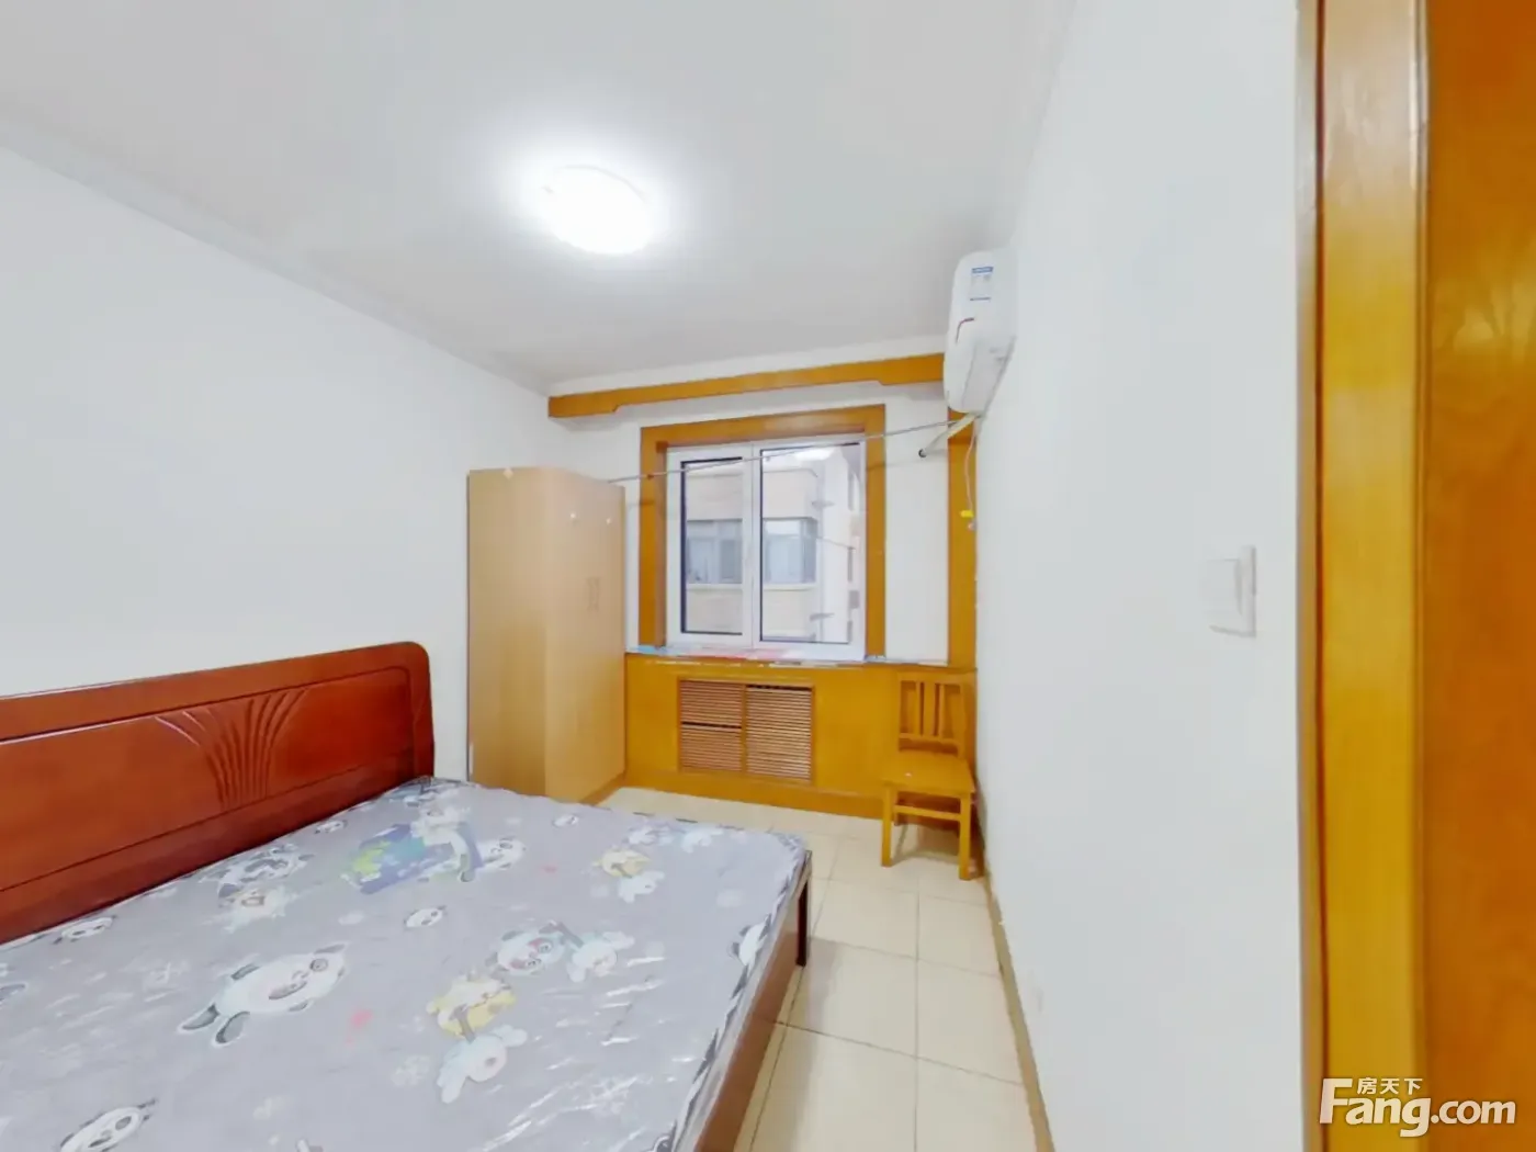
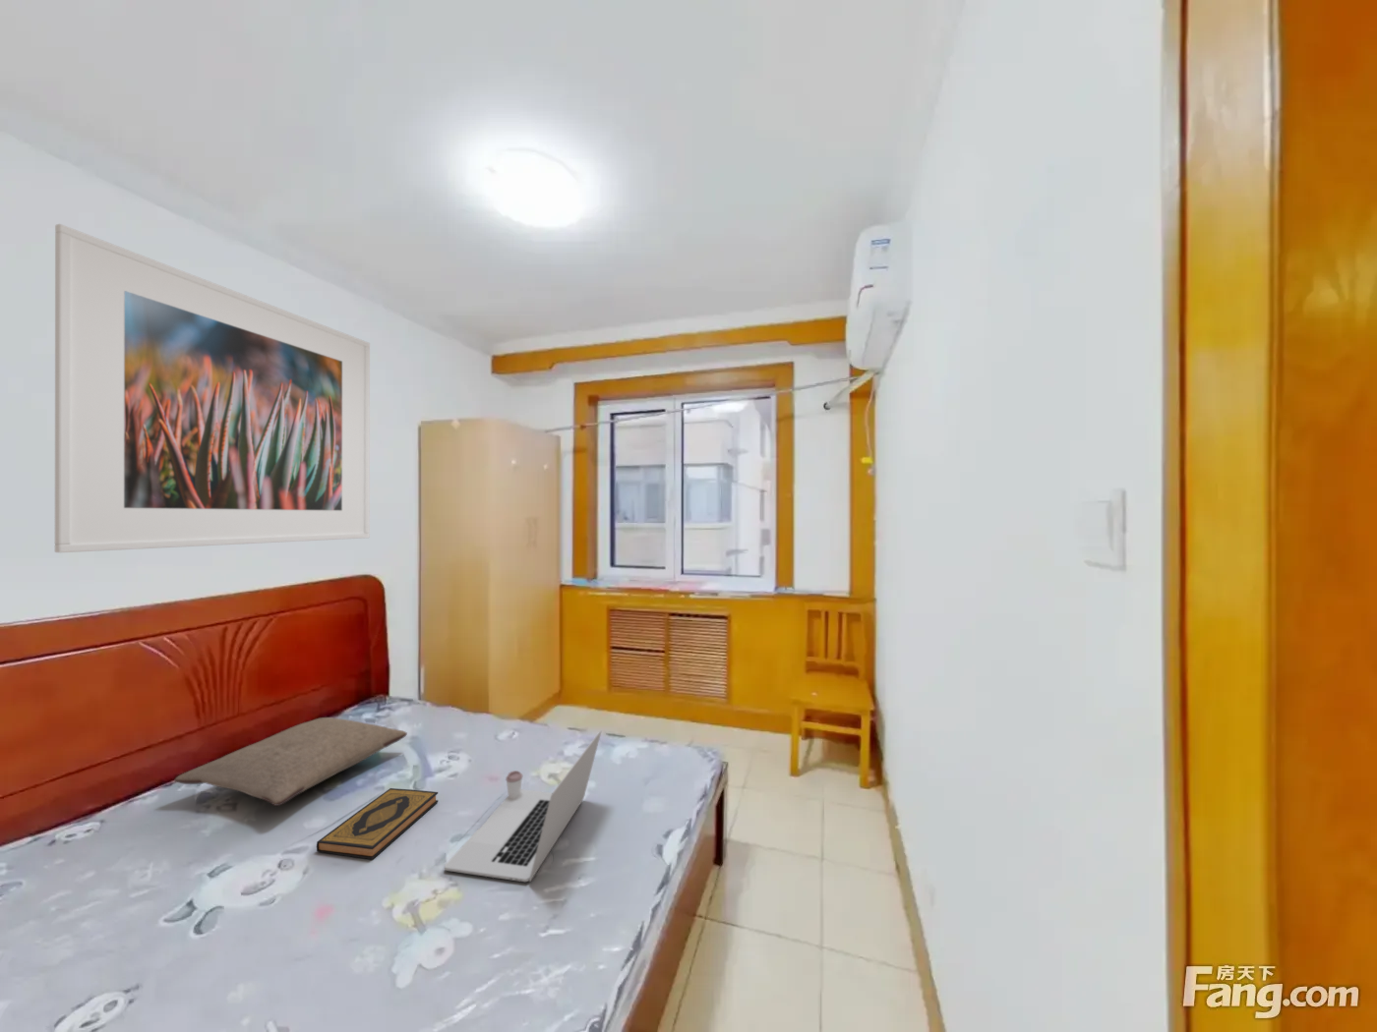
+ pillow (301, 754)
+ laptop (529, 792)
+ hardback book (382, 818)
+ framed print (252, 421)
